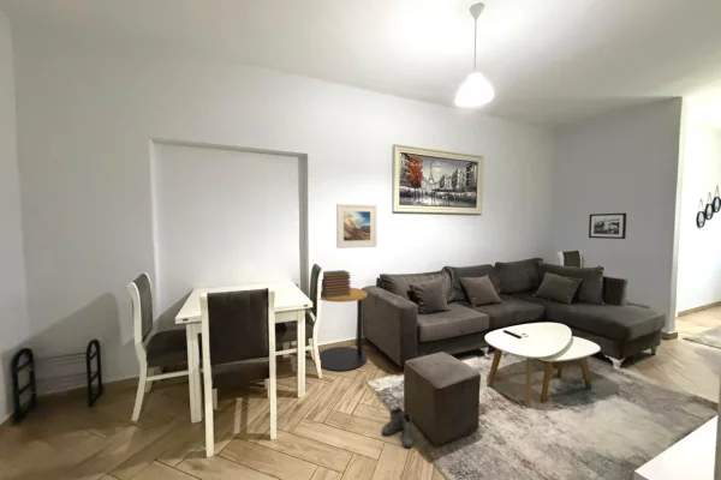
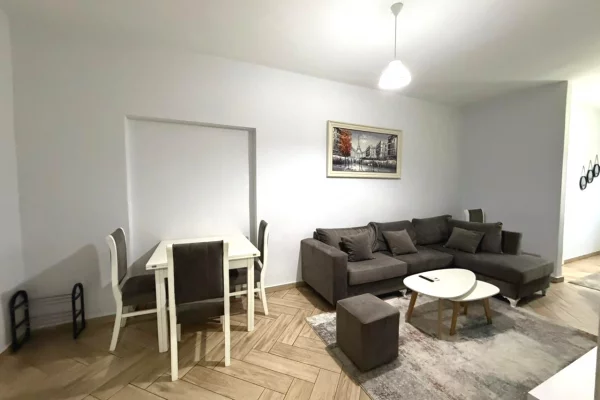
- book stack (334, 282)
- side table (357, 325)
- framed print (357, 226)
- picture frame (606, 226)
- boots (399, 424)
